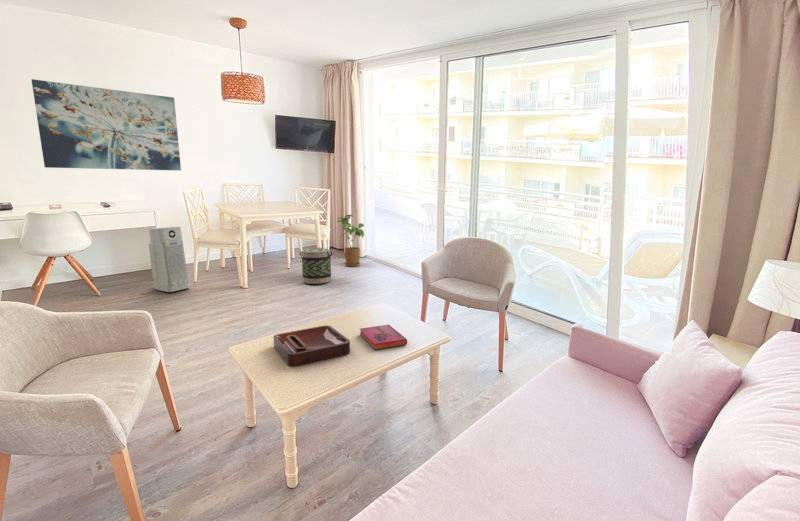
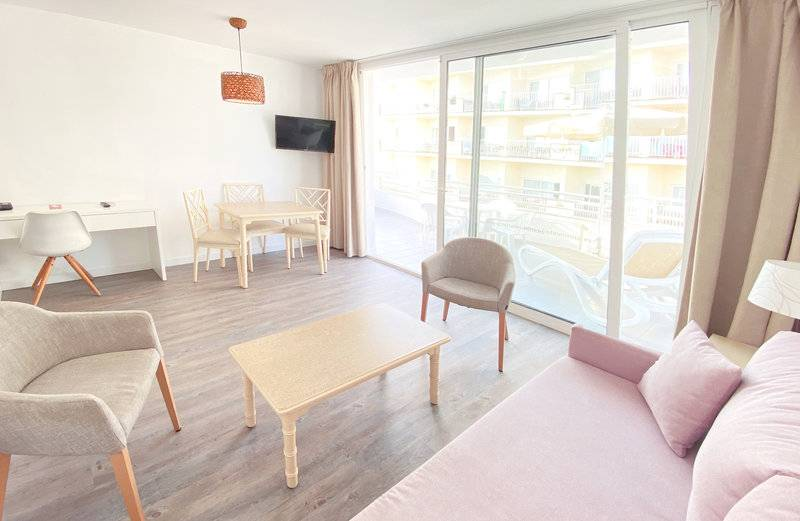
- decorative tray (311, 344)
- wall art (114, 129)
- hardback book (382, 336)
- air purifier (167, 257)
- house plant (352, 239)
- basket (316, 264)
